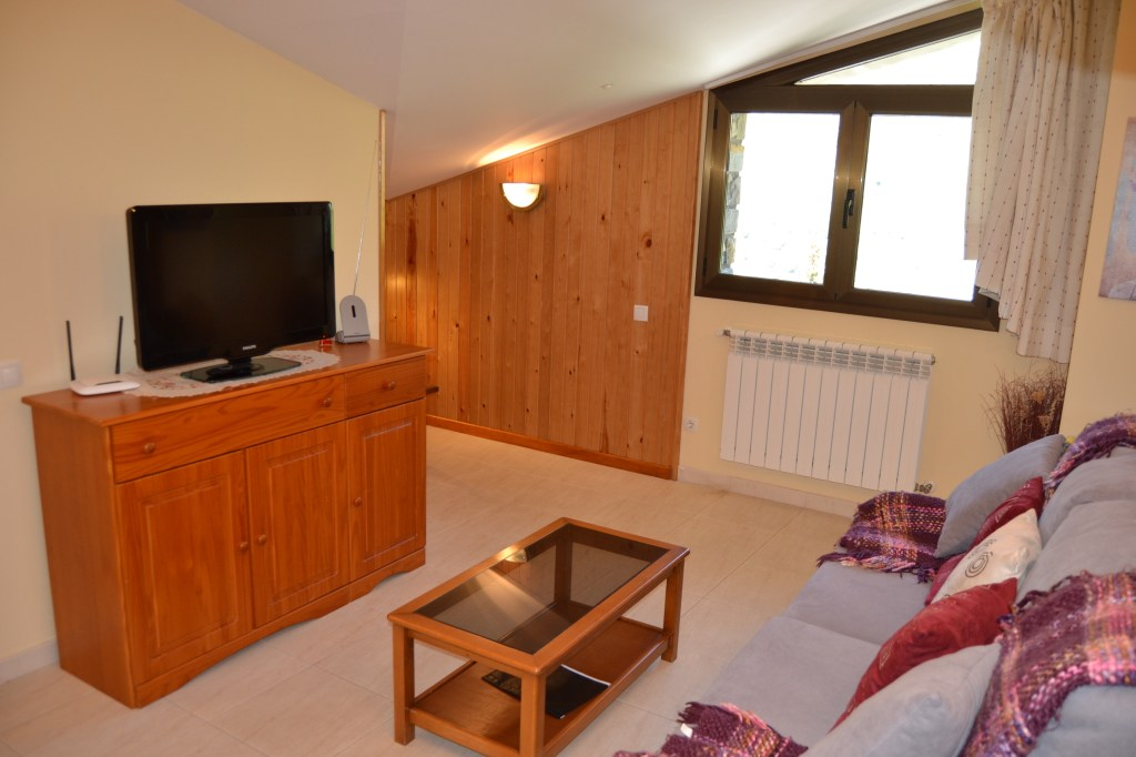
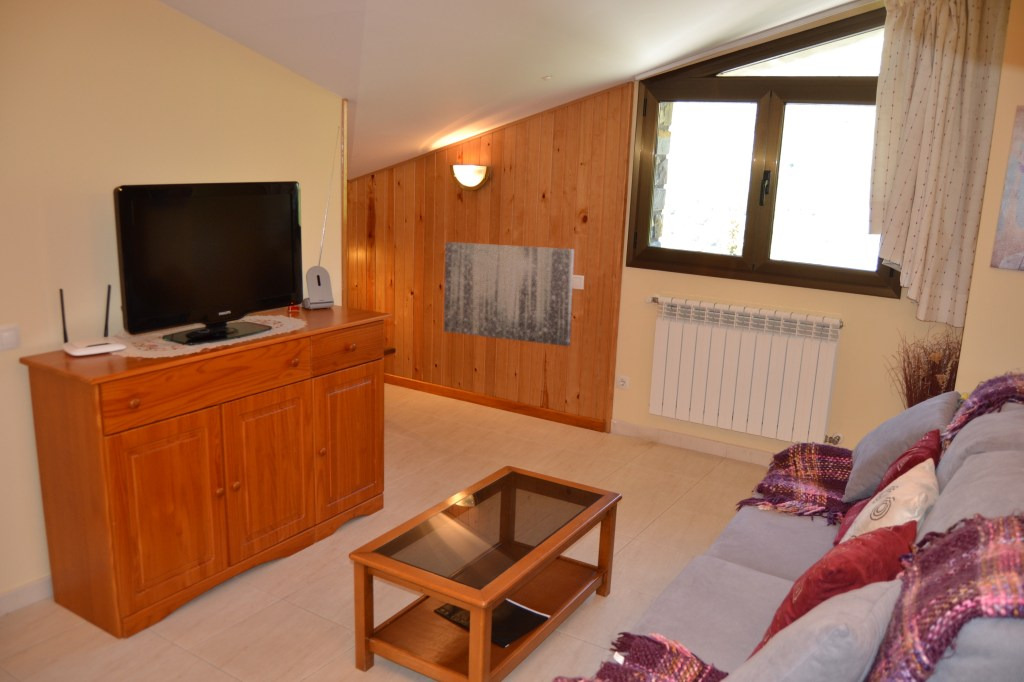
+ wall art (505, 292)
